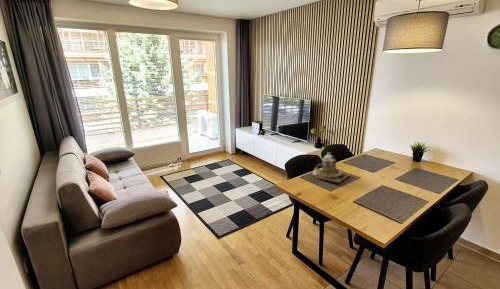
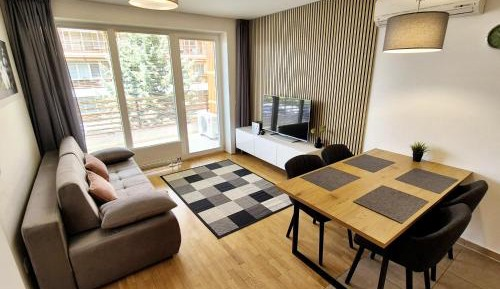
- teapot (332, 164)
